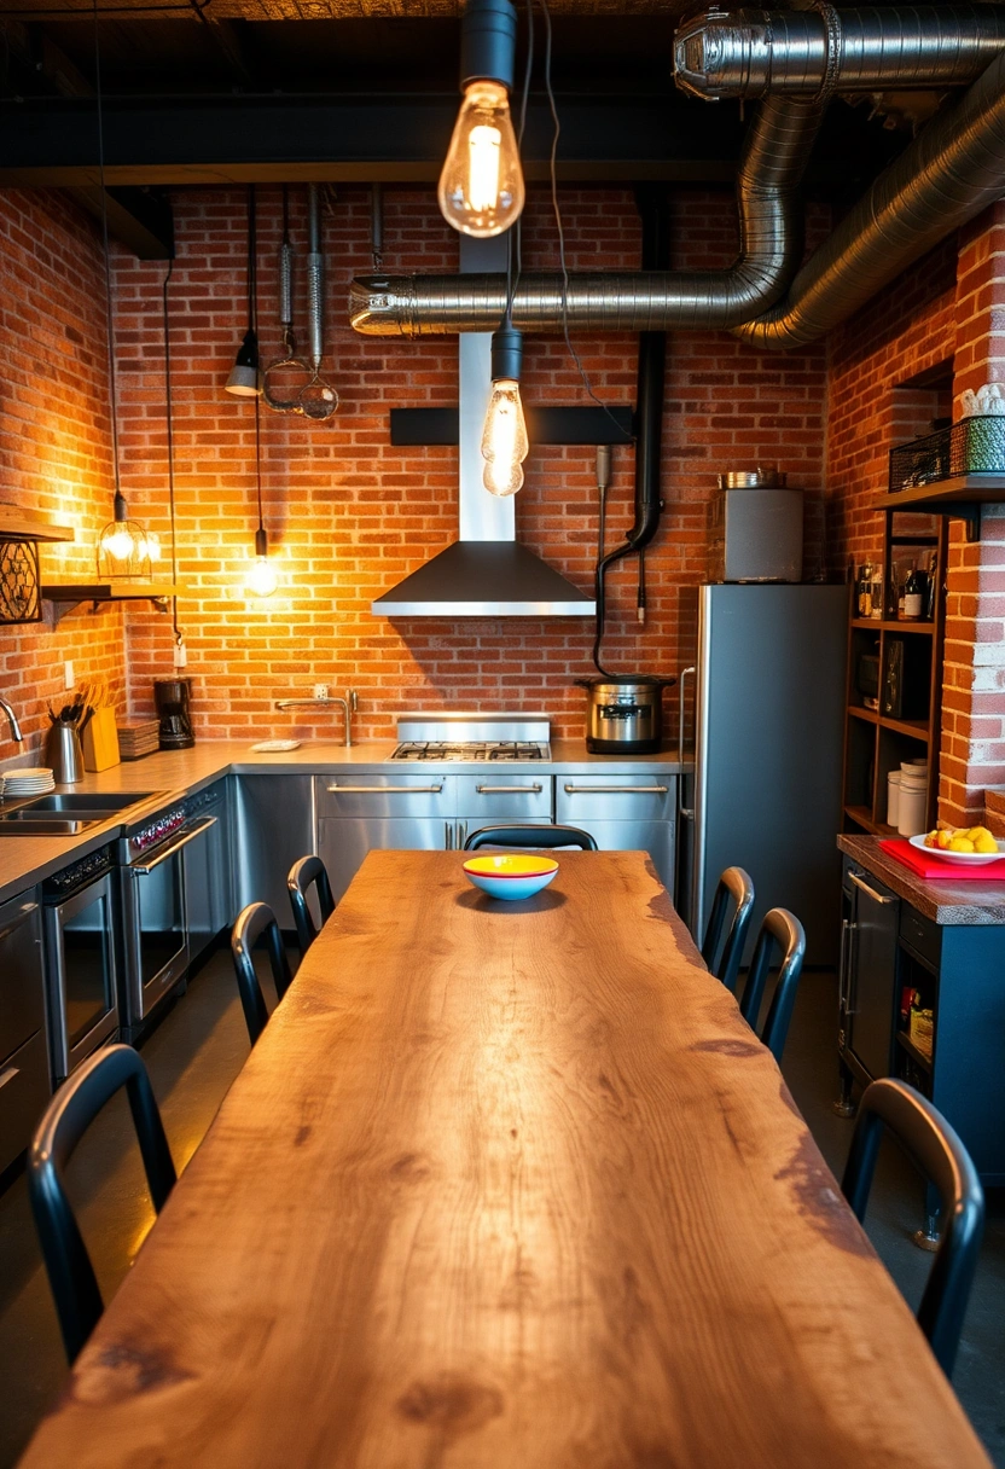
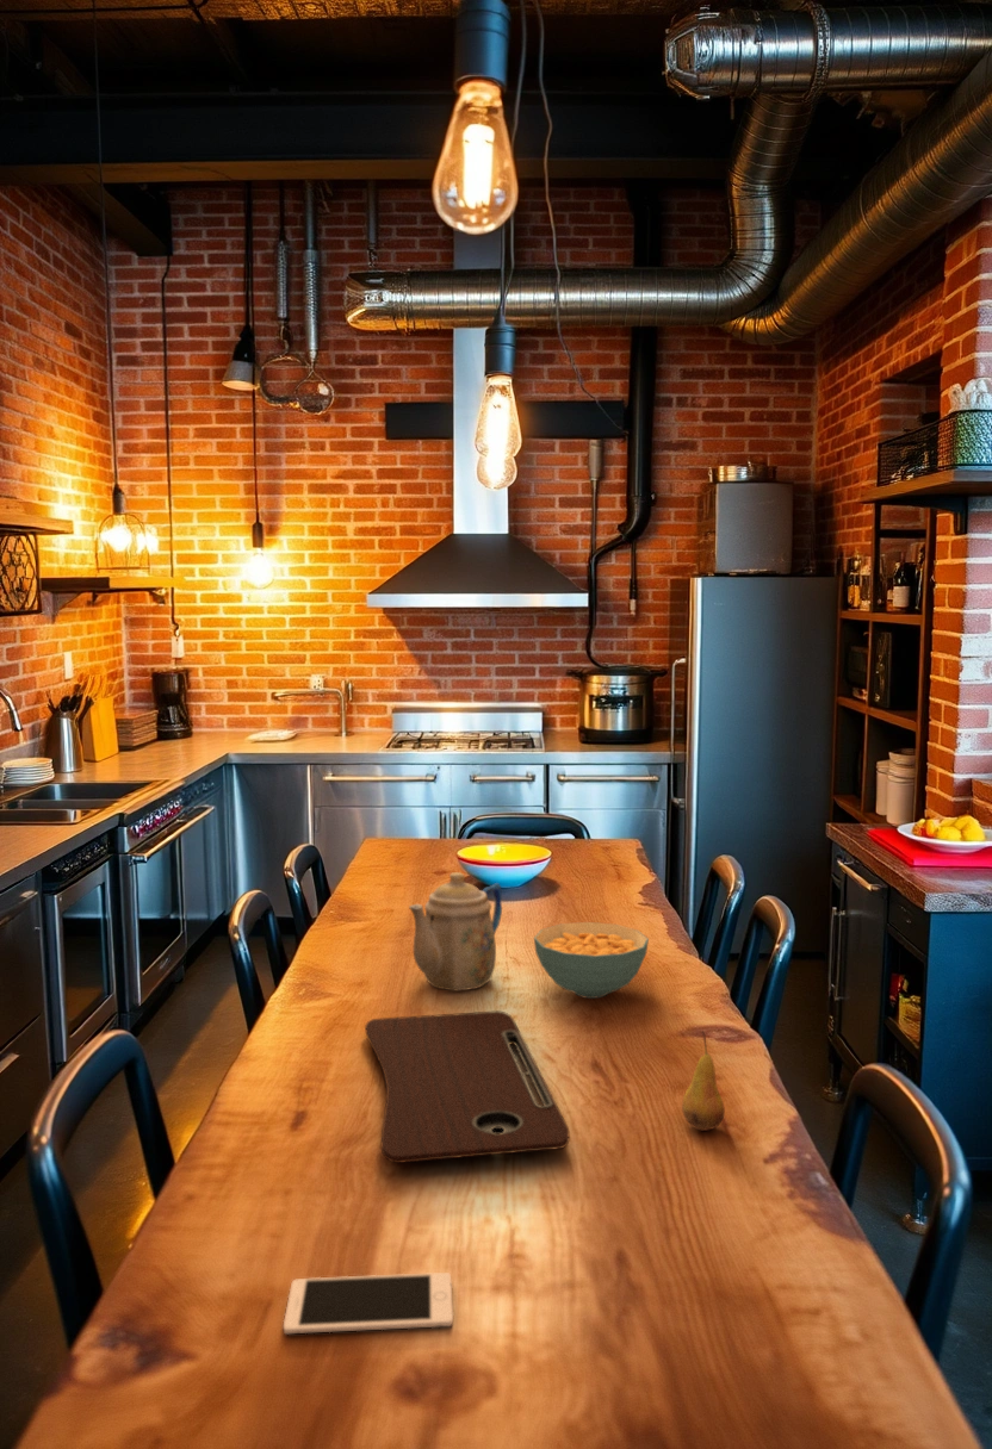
+ cutting board (455, 1080)
+ fruit (703, 1082)
+ cell phone (370, 1301)
+ cereal bowl (590, 965)
+ teapot (458, 927)
